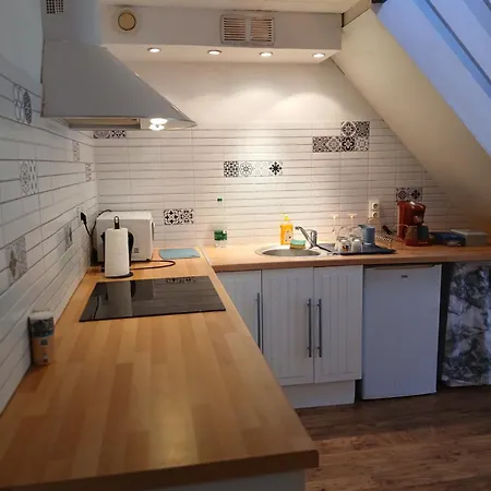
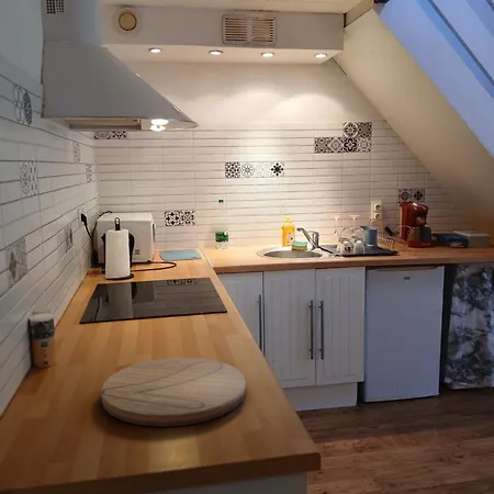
+ cutting board (175, 388)
